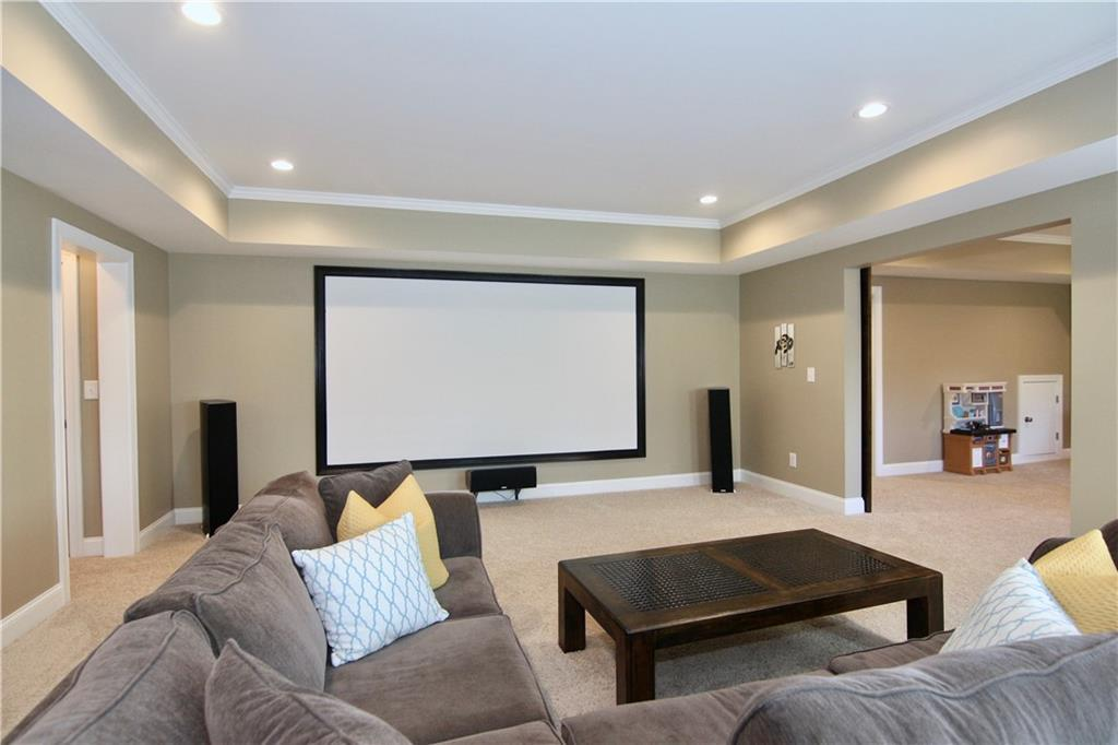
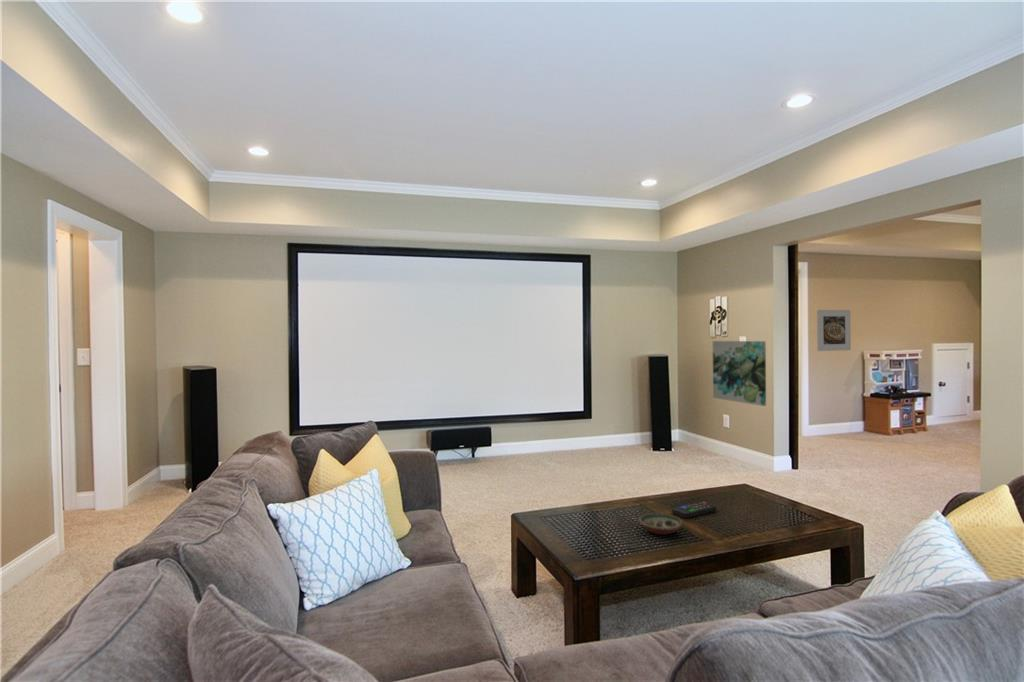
+ wall art (737, 371)
+ decorative bowl (660, 525)
+ remote control (694, 509)
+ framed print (834, 330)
